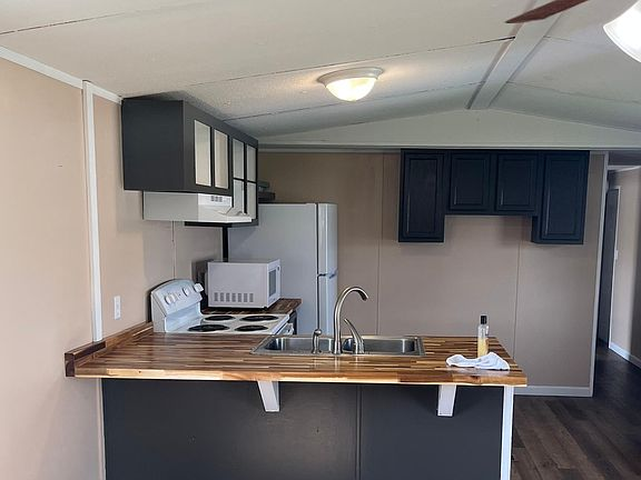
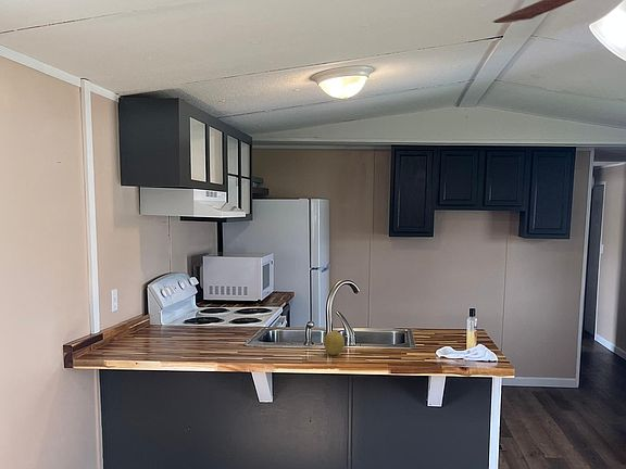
+ fruit (334, 342)
